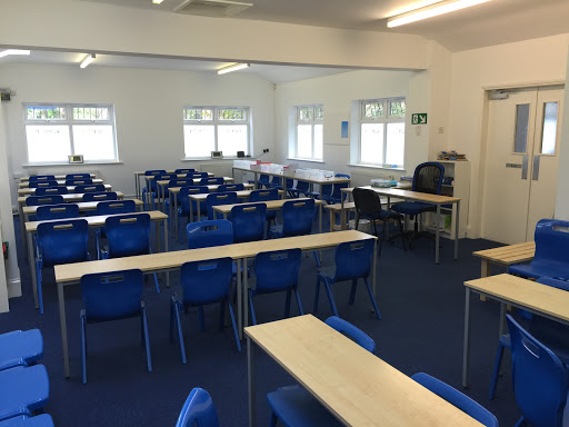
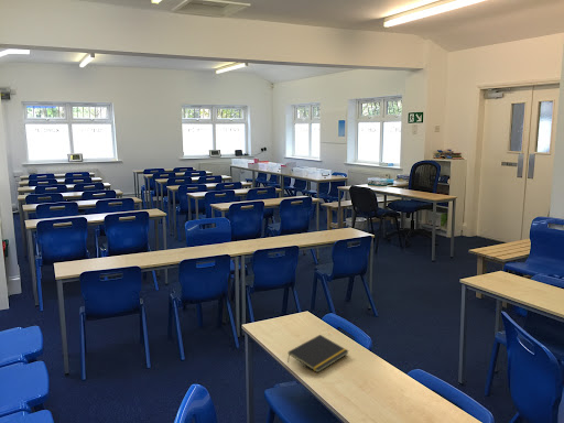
+ notepad (318, 351)
